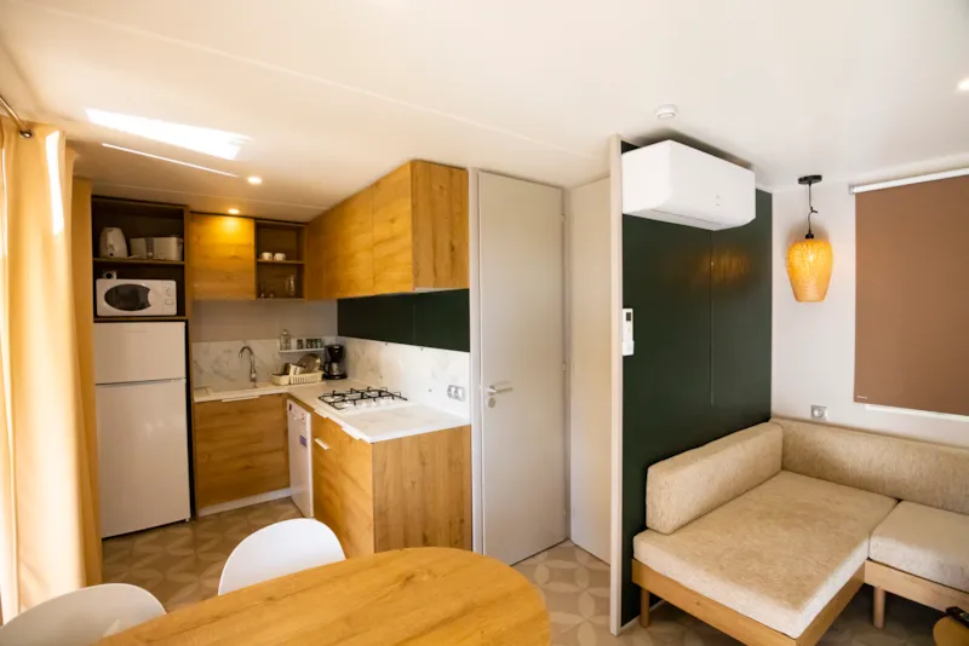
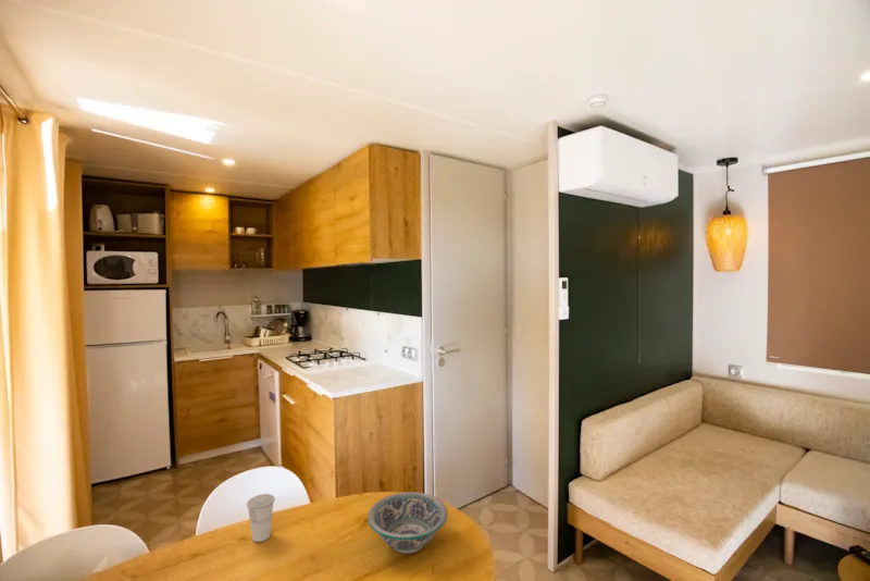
+ cup (261, 518)
+ bowl (408, 527)
